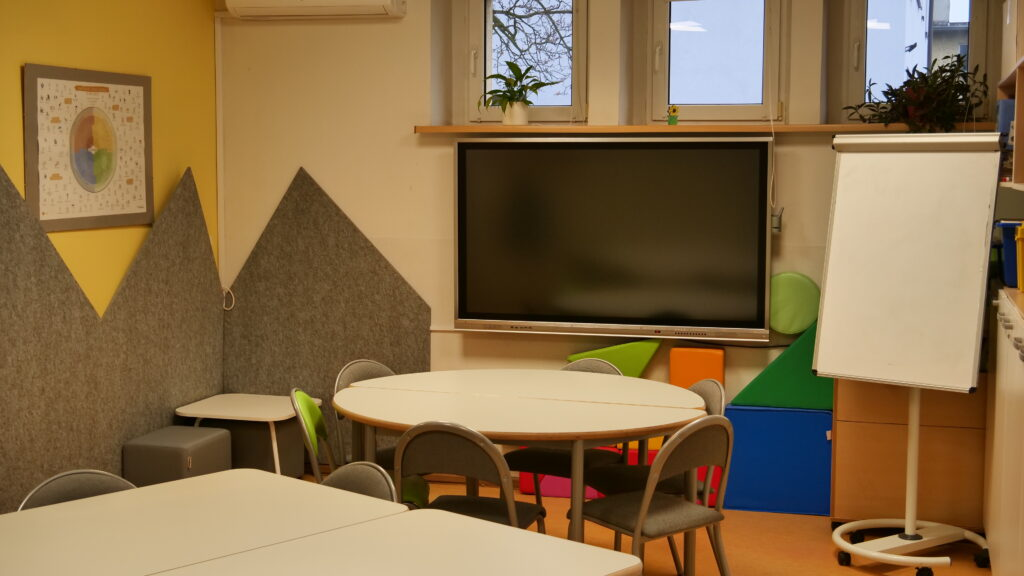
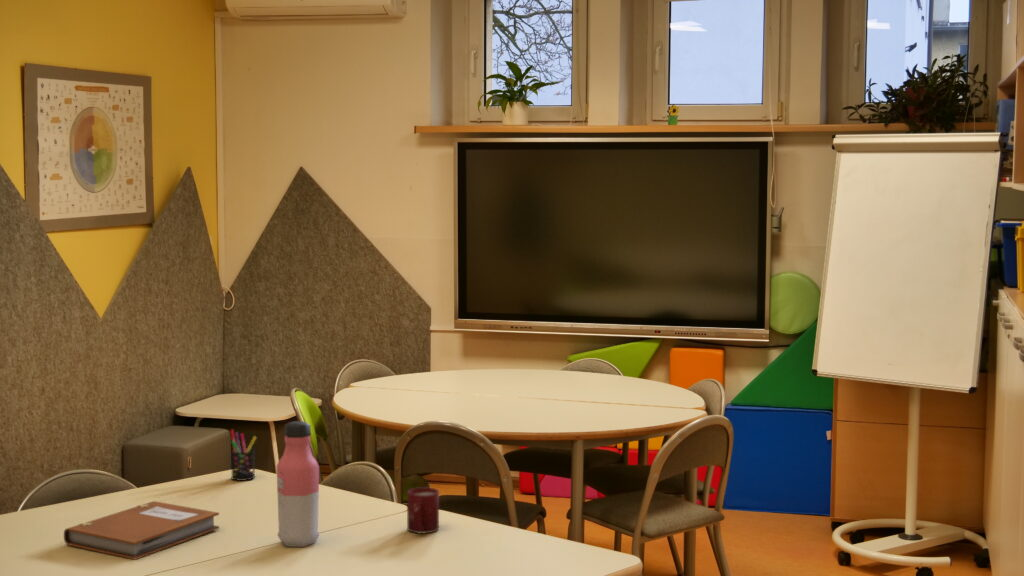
+ cup (421, 512)
+ water bottle (297, 482)
+ notebook (145, 527)
+ pen holder (240, 454)
